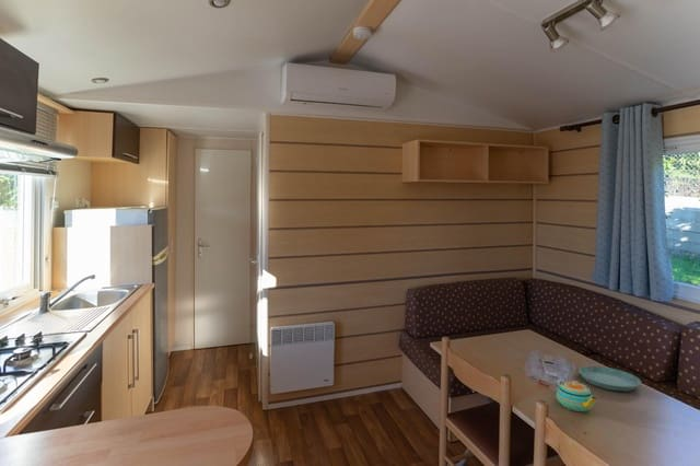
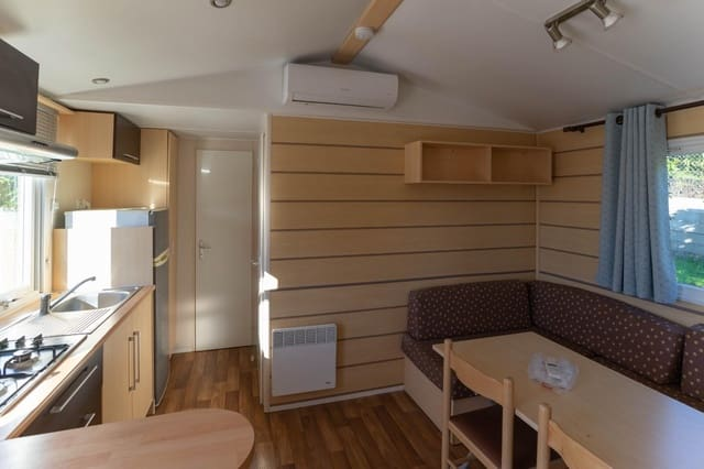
- saucer (608, 378)
- teapot (575, 394)
